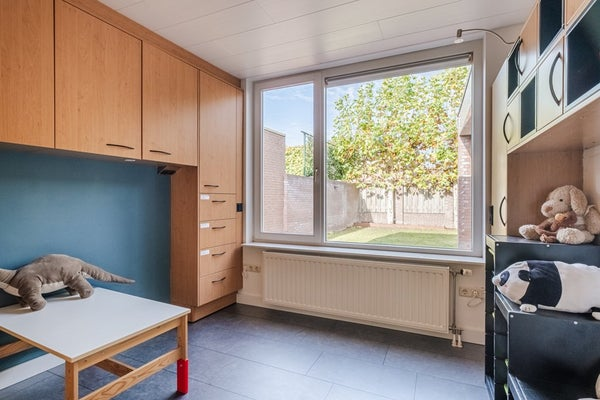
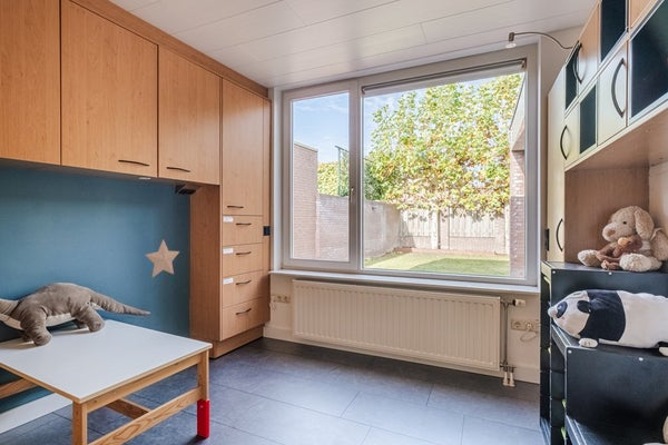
+ decorative star (163, 257)
